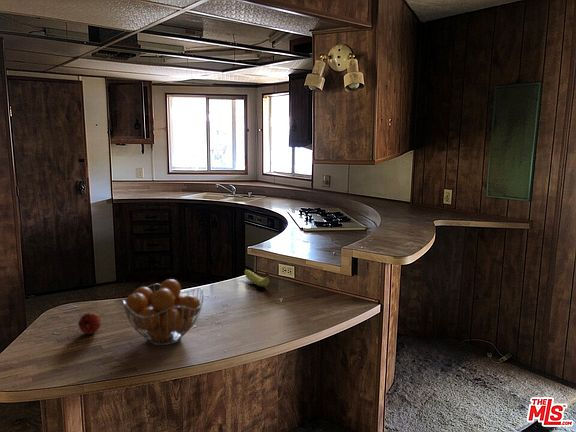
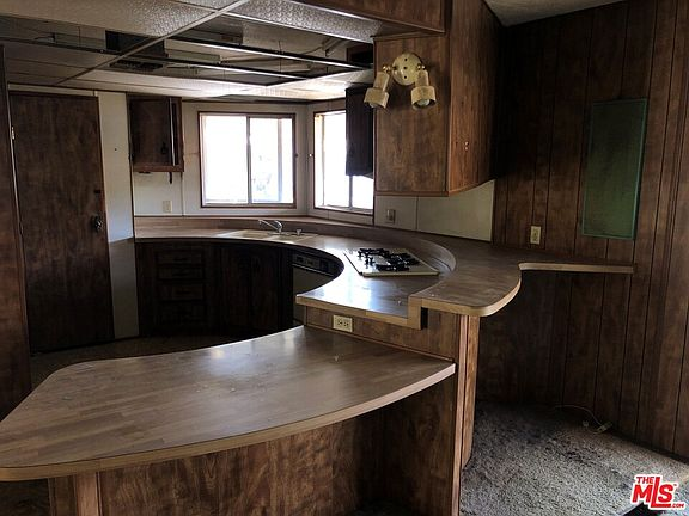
- fruit basket (164, 311)
- fruit (257, 276)
- fruit (89, 322)
